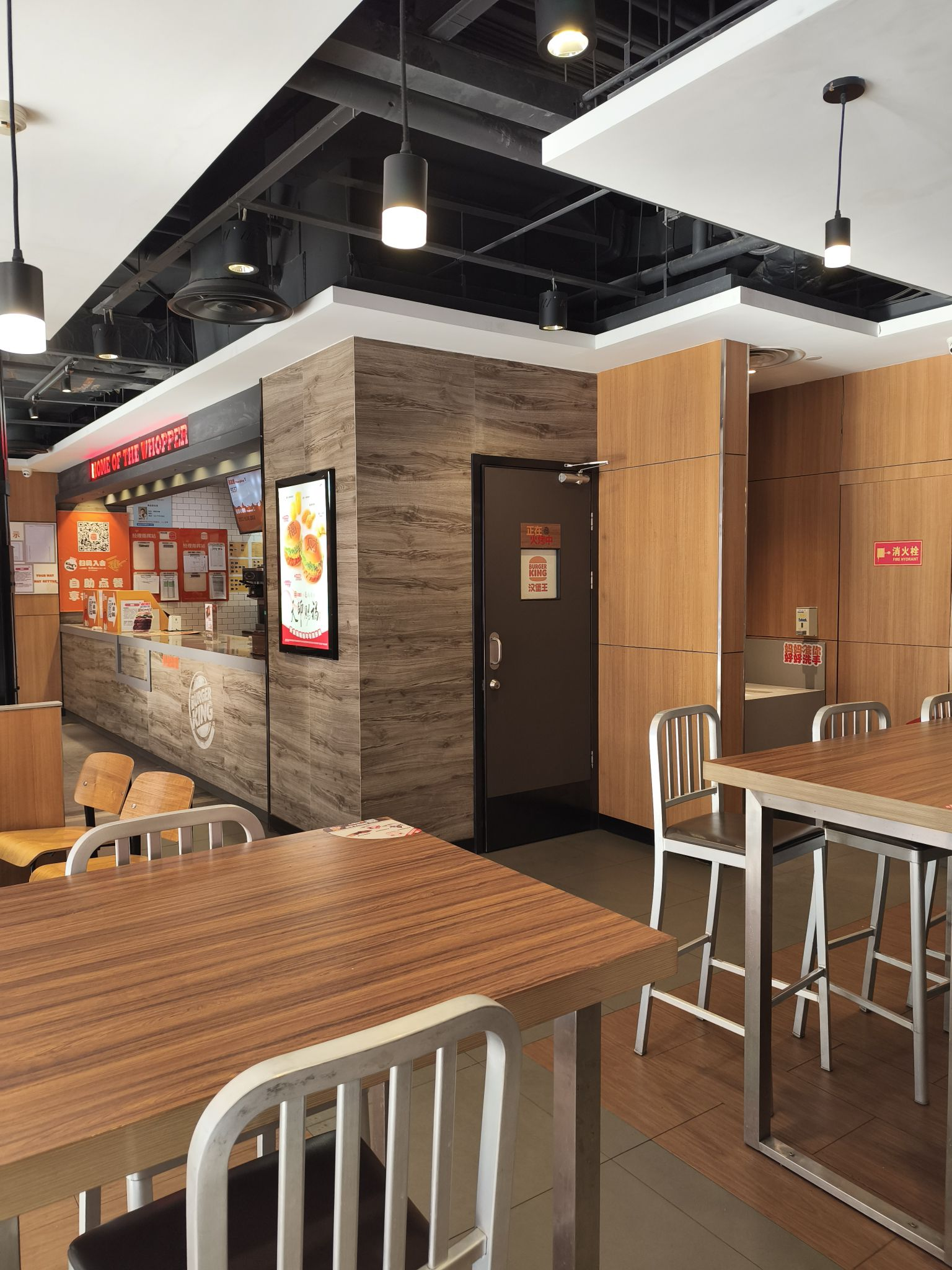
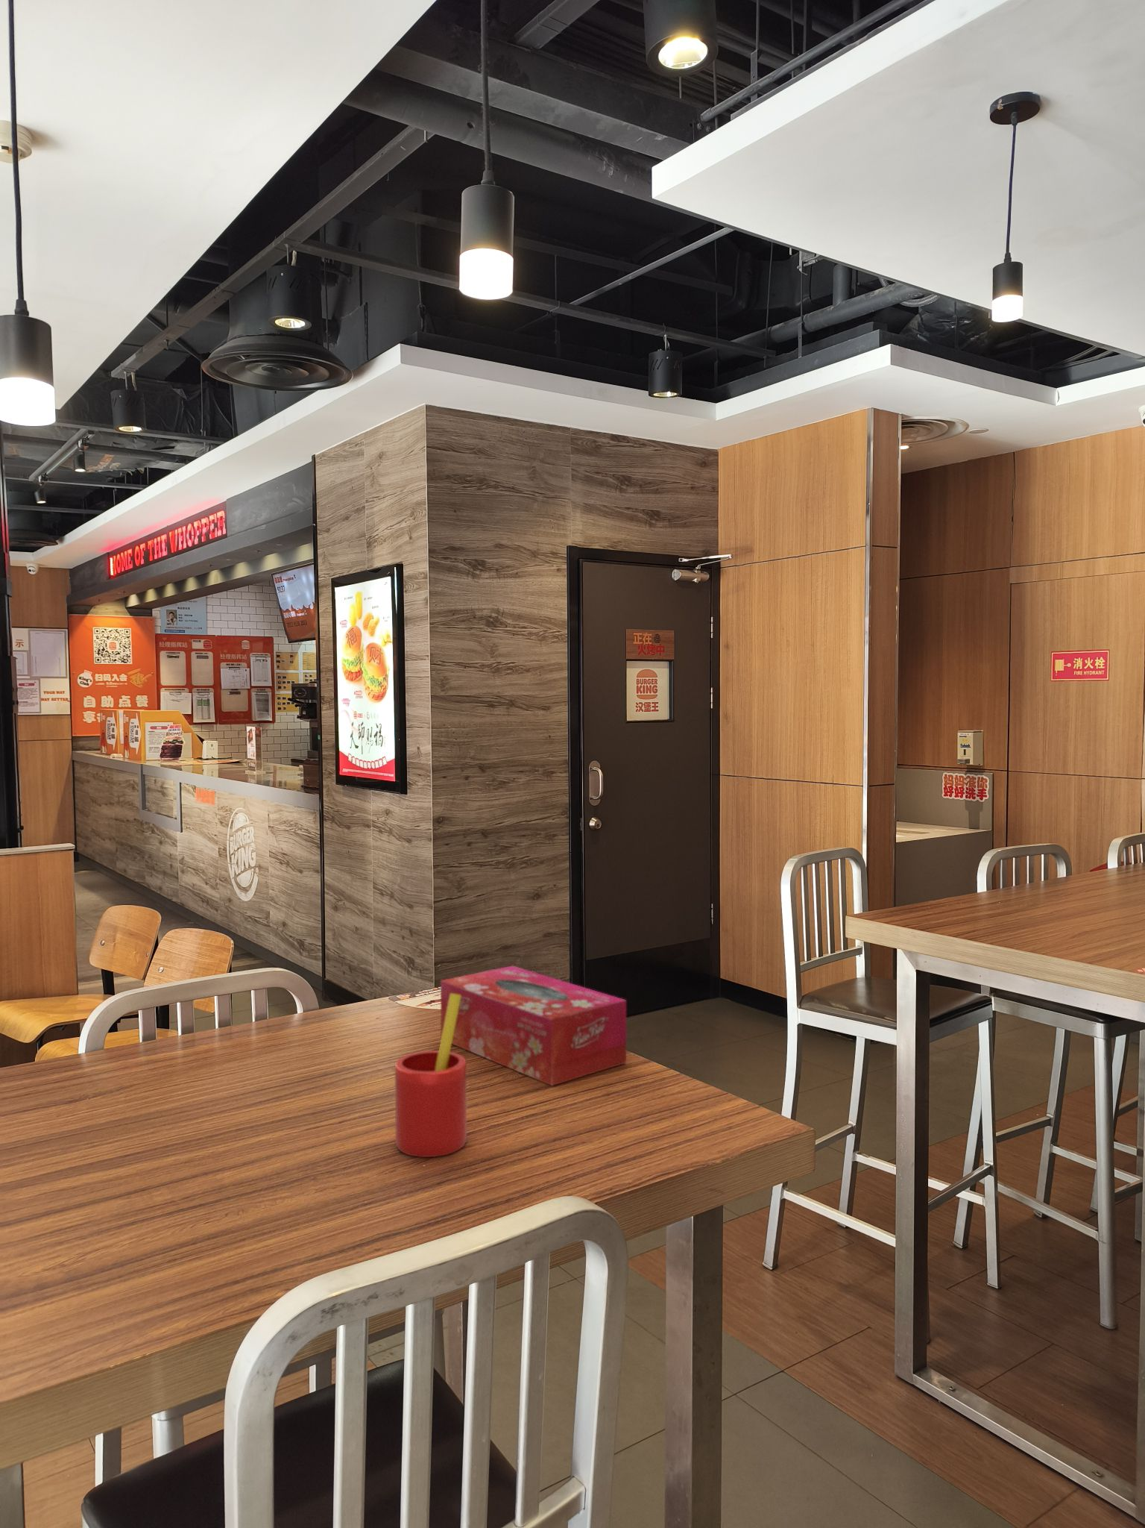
+ straw (434, 1071)
+ tissue box (530, 1020)
